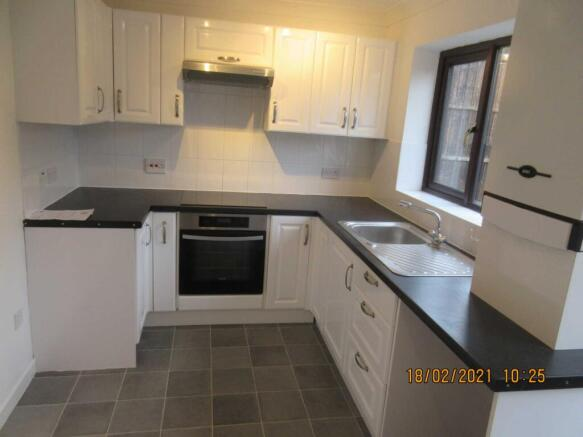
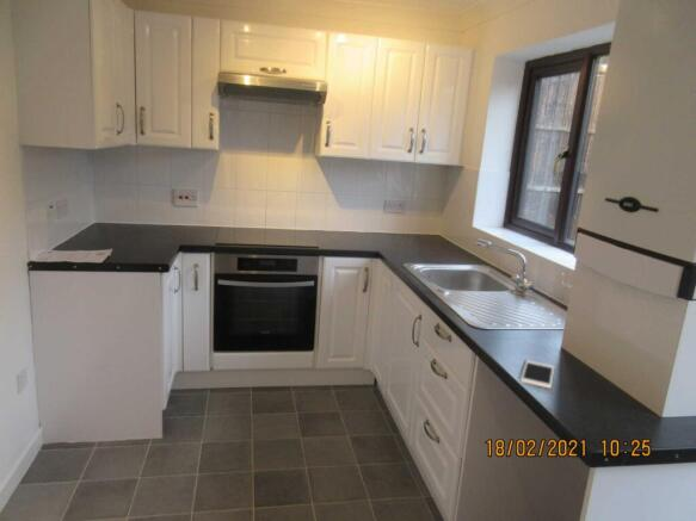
+ cell phone (537, 373)
